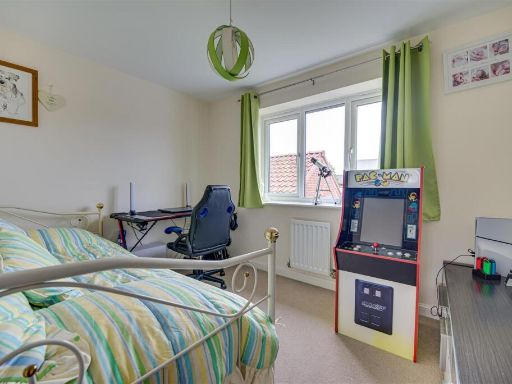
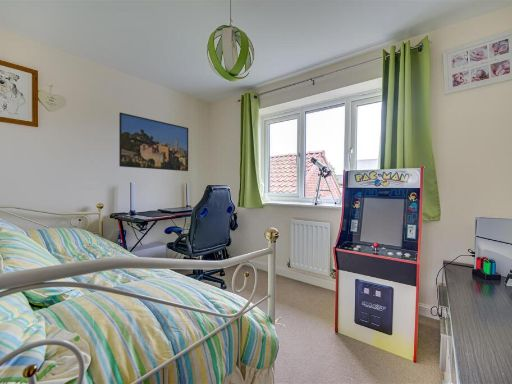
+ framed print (157, 145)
